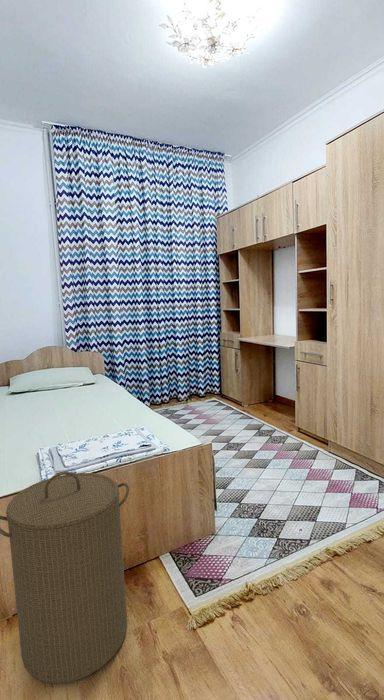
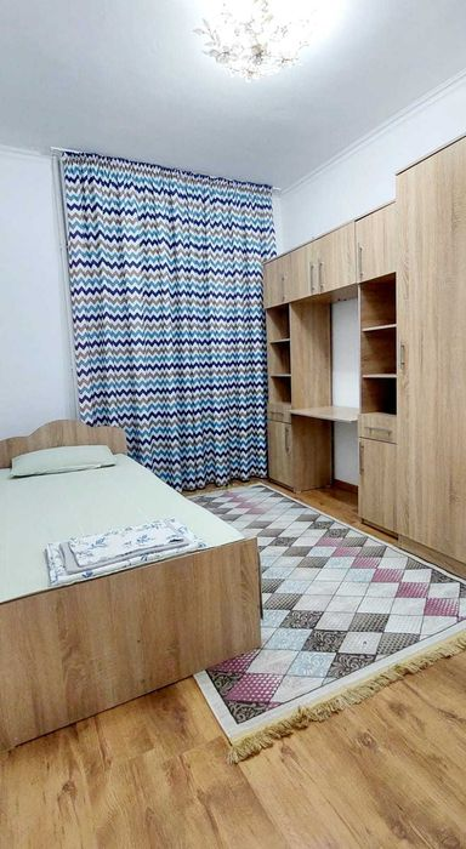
- laundry hamper (70, 555)
